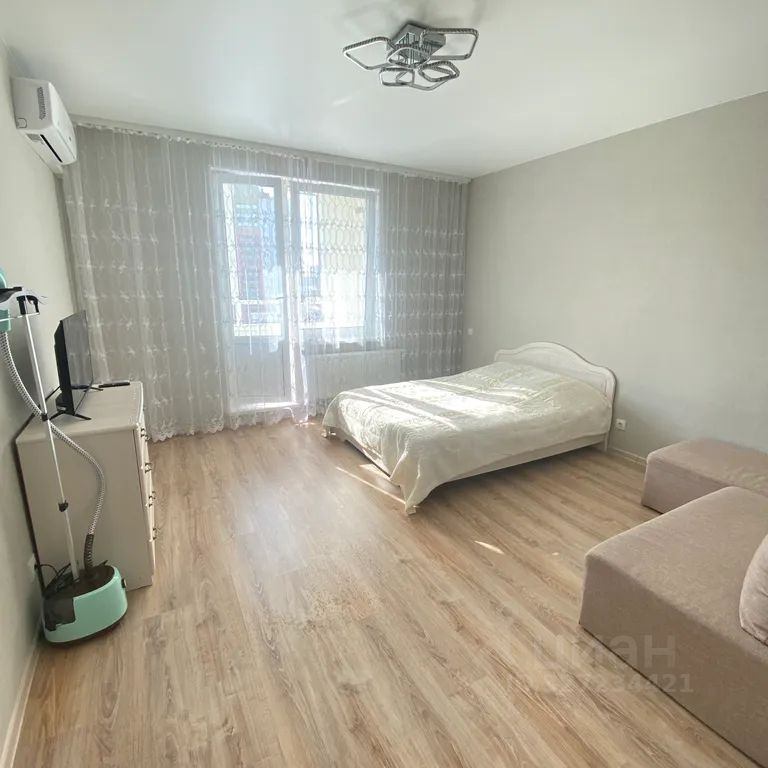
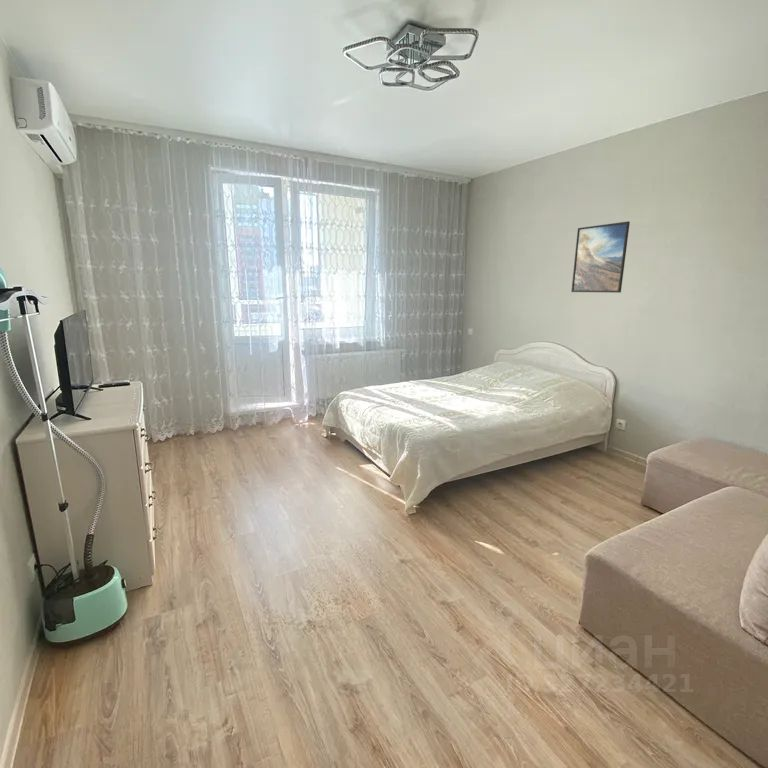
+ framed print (598, 259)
